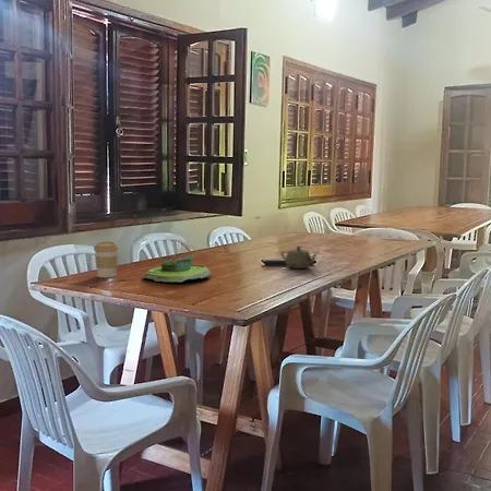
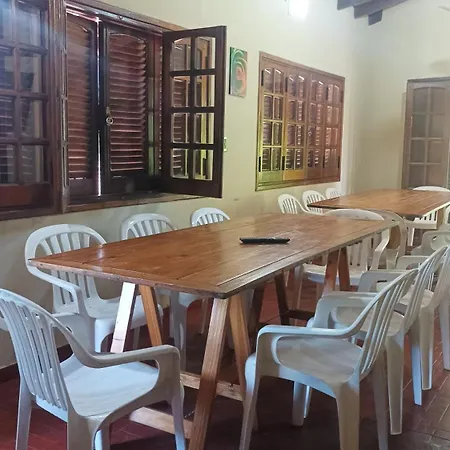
- teapot (299, 256)
- plant pot (177, 265)
- coffee cup (106, 259)
